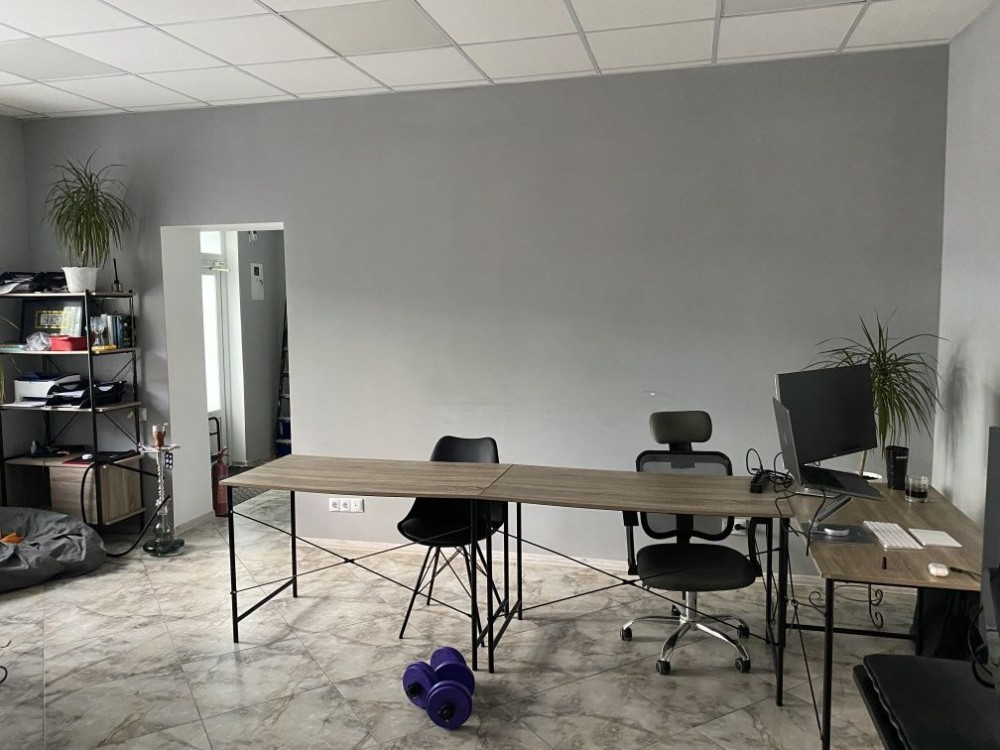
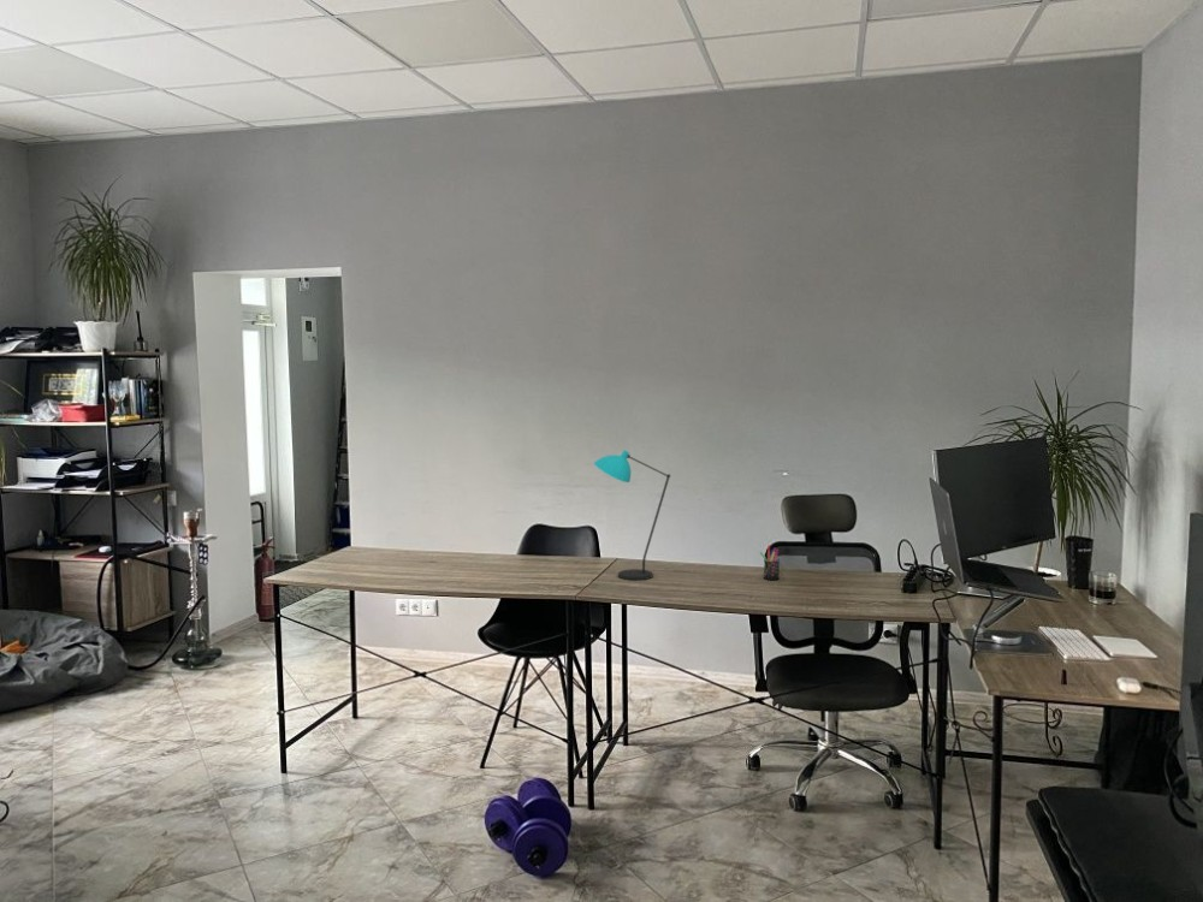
+ desk lamp (654, 517)
+ pen holder (769, 562)
